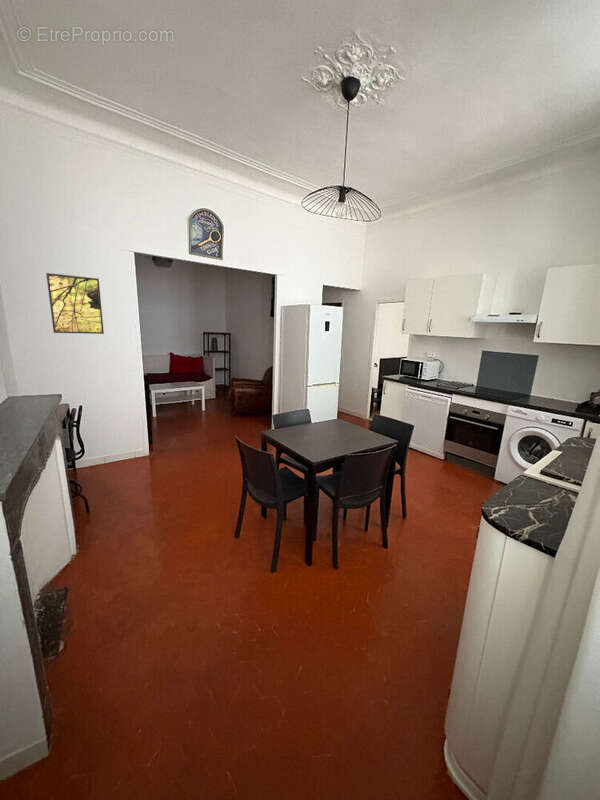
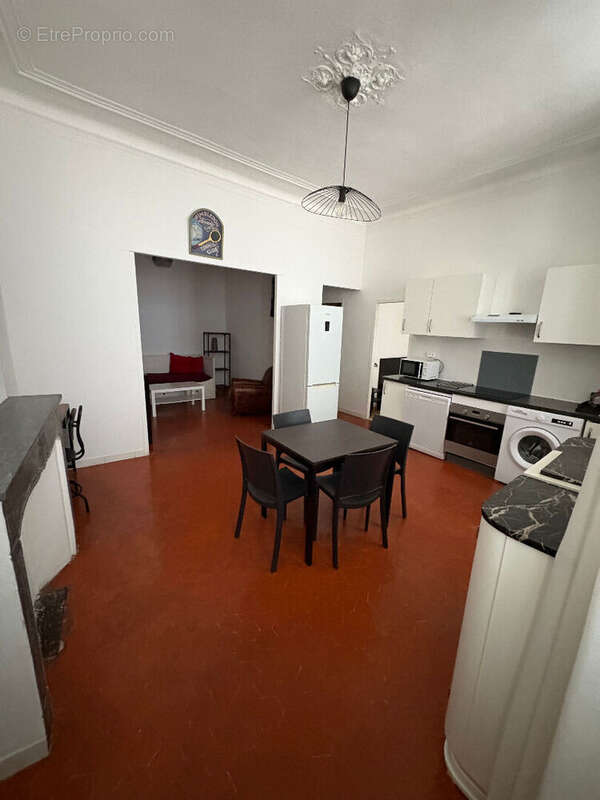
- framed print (76, 305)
